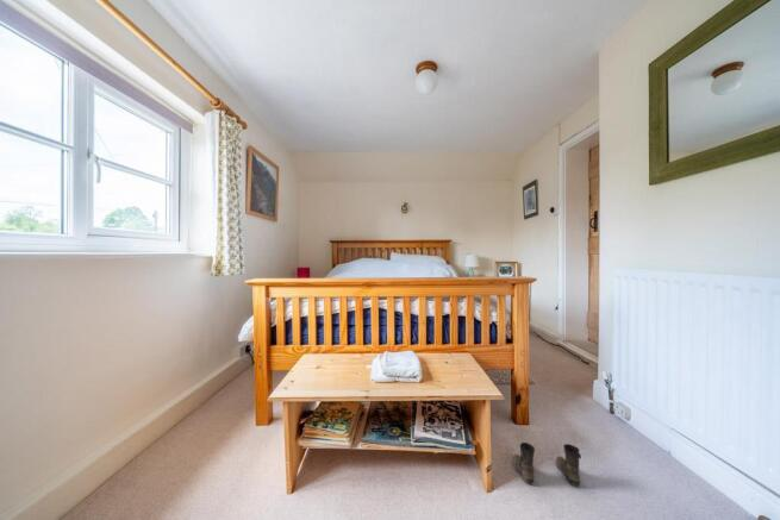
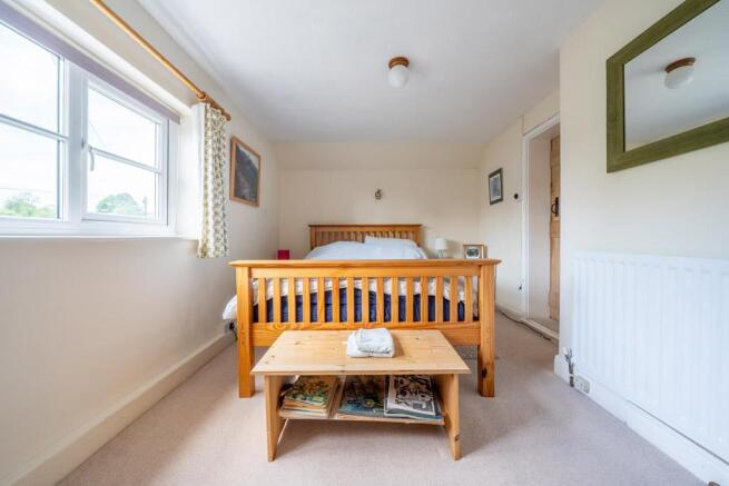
- boots (533, 452)
